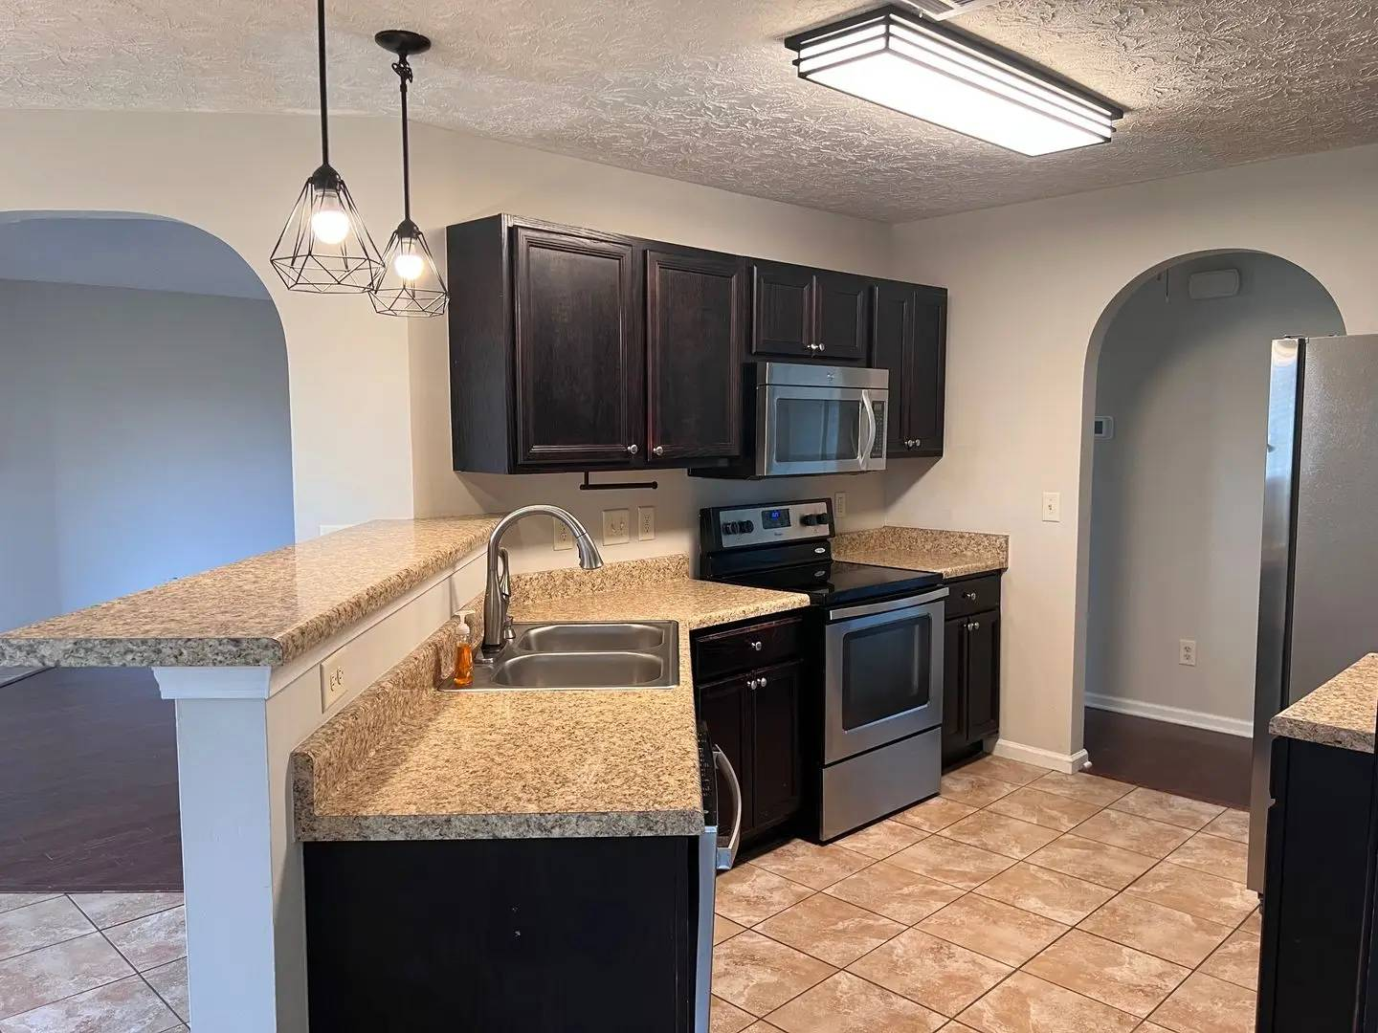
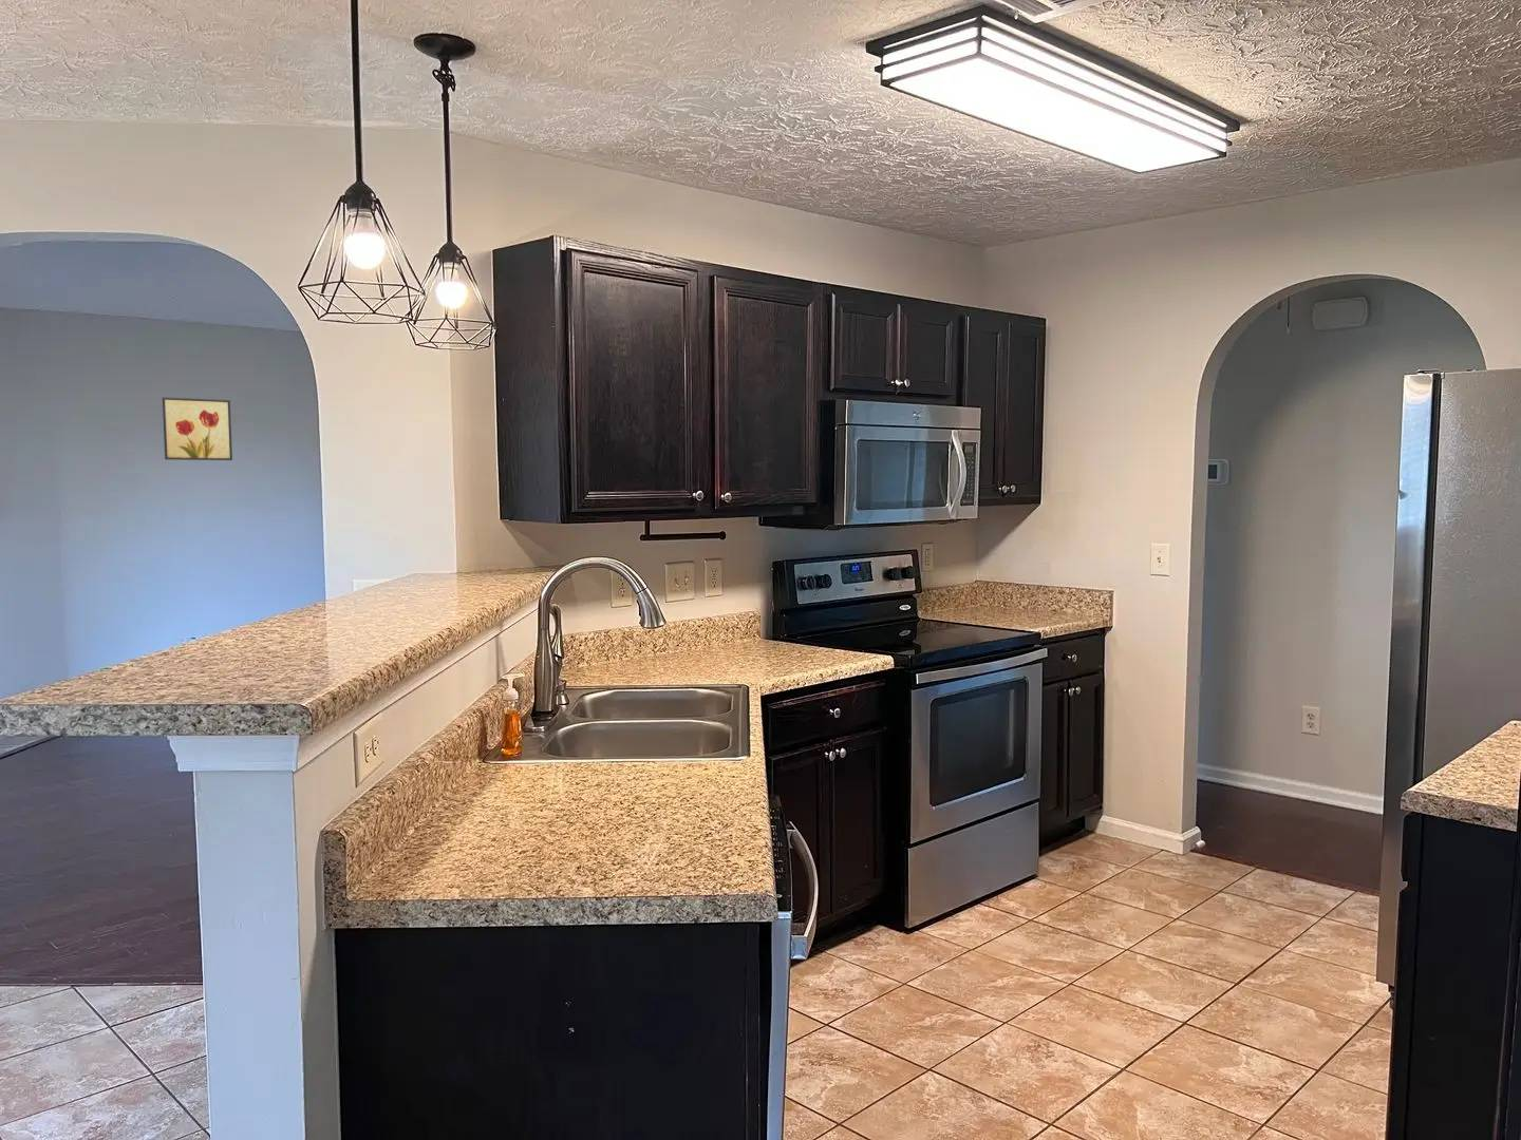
+ wall art (198, 429)
